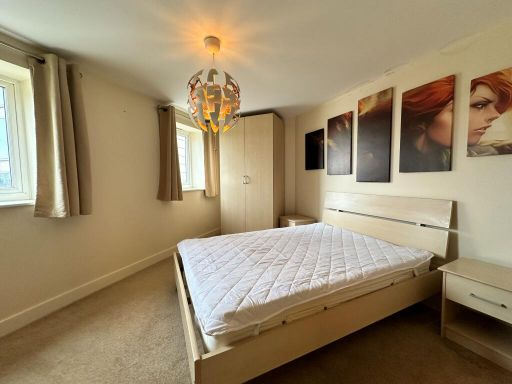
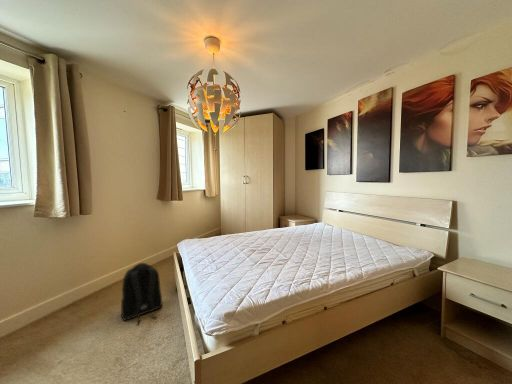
+ backpack (142, 289)
